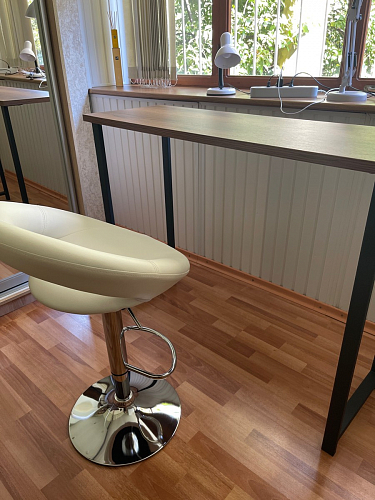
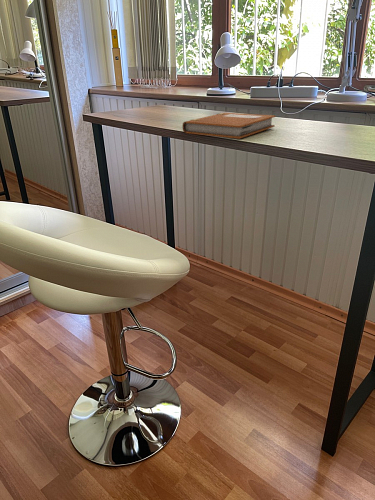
+ notebook (230, 123)
